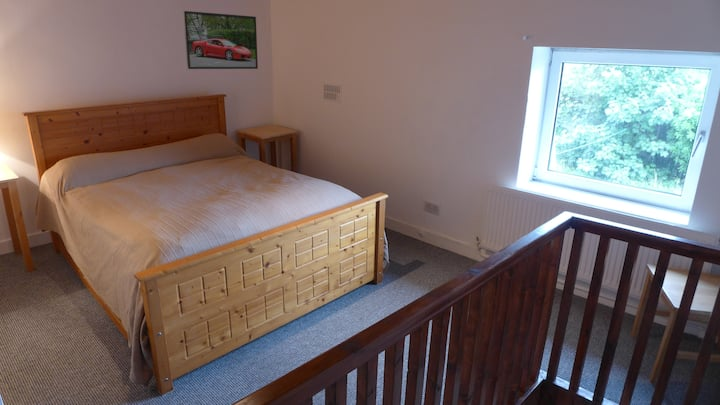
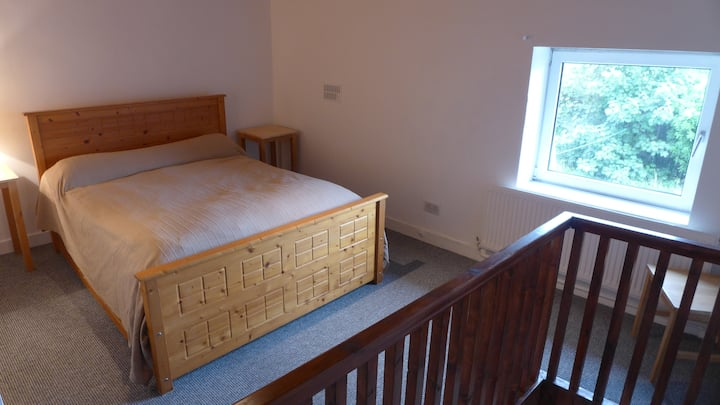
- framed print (223, 41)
